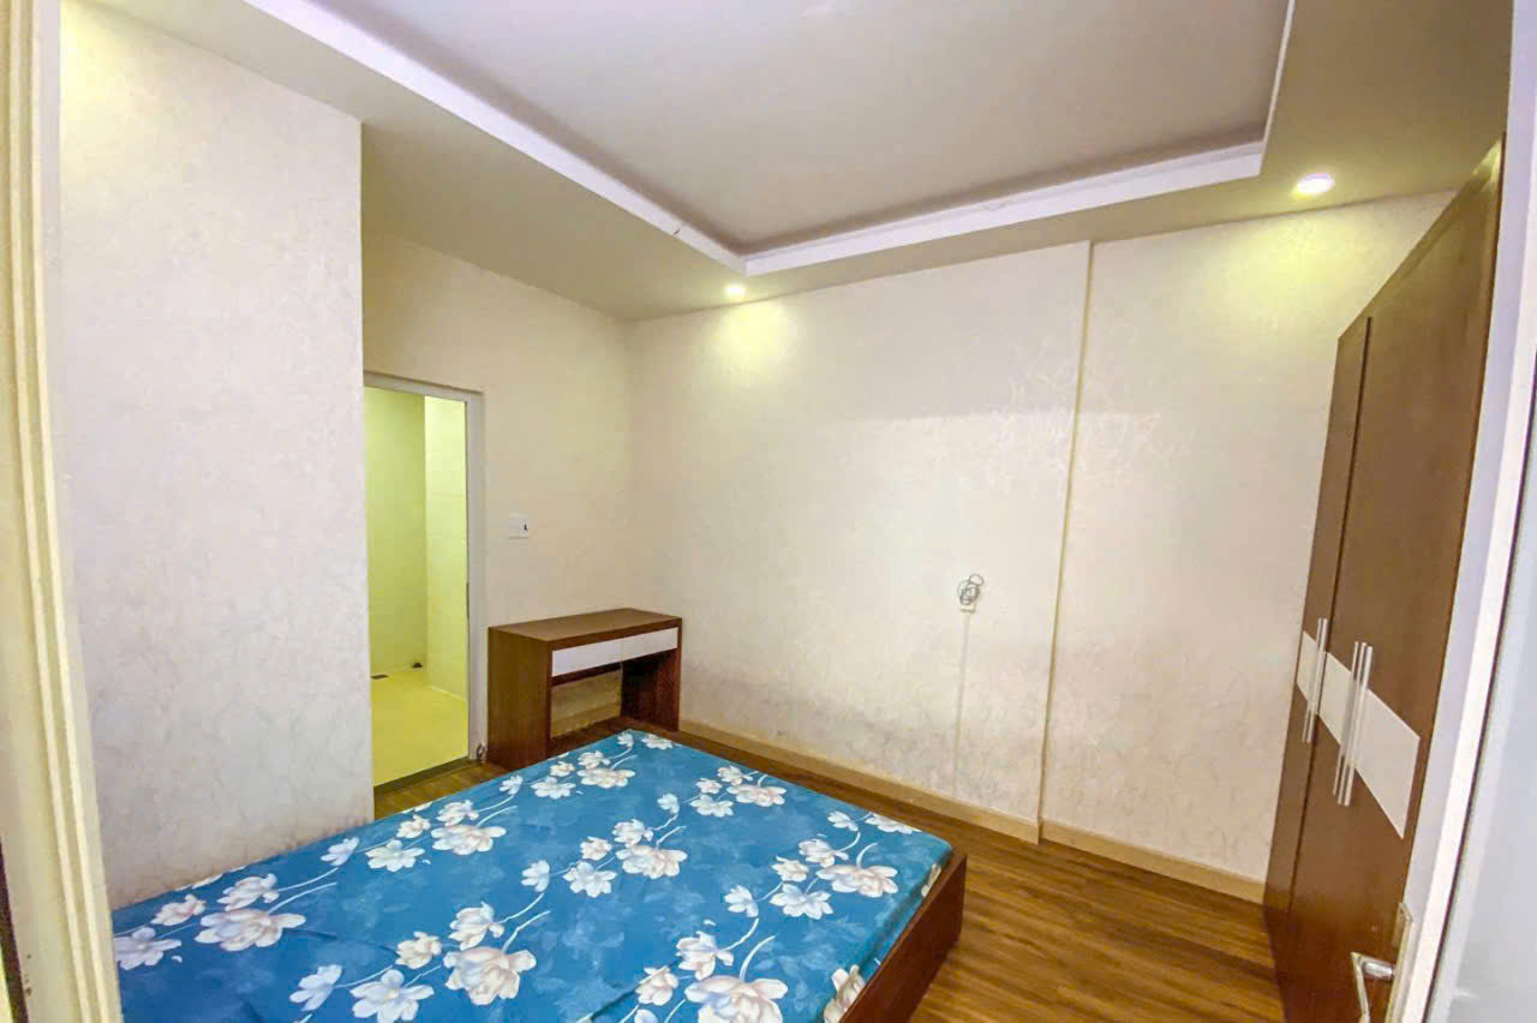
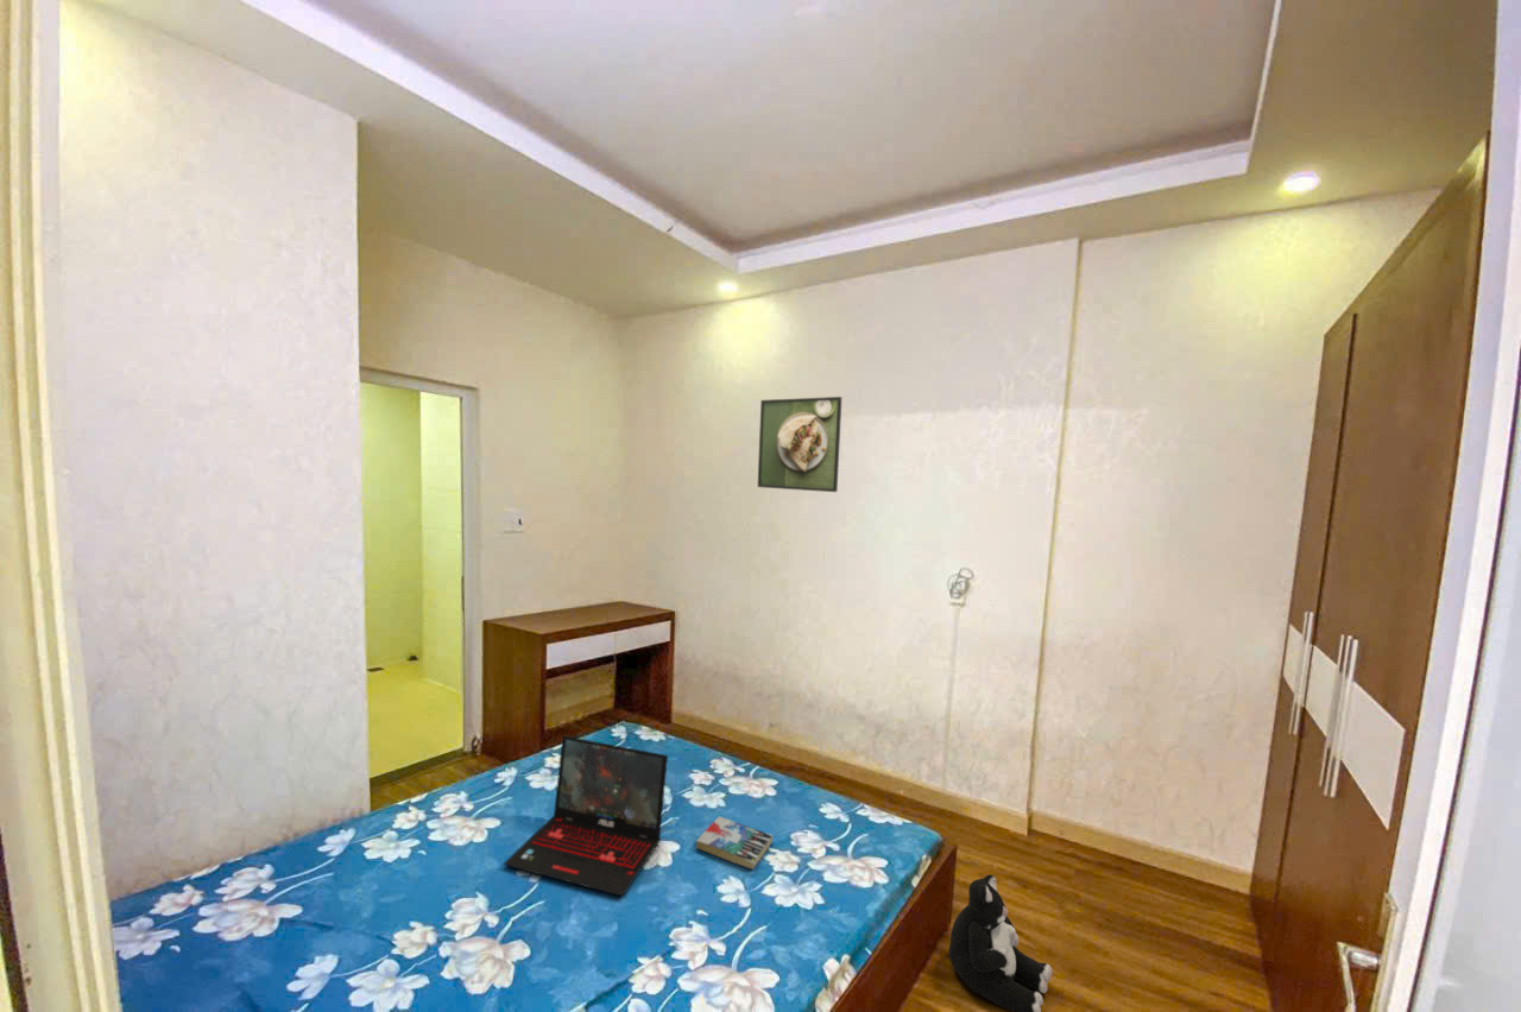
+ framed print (797, 444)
+ laptop (589, 809)
+ book (734, 840)
+ plush toy (998, 935)
